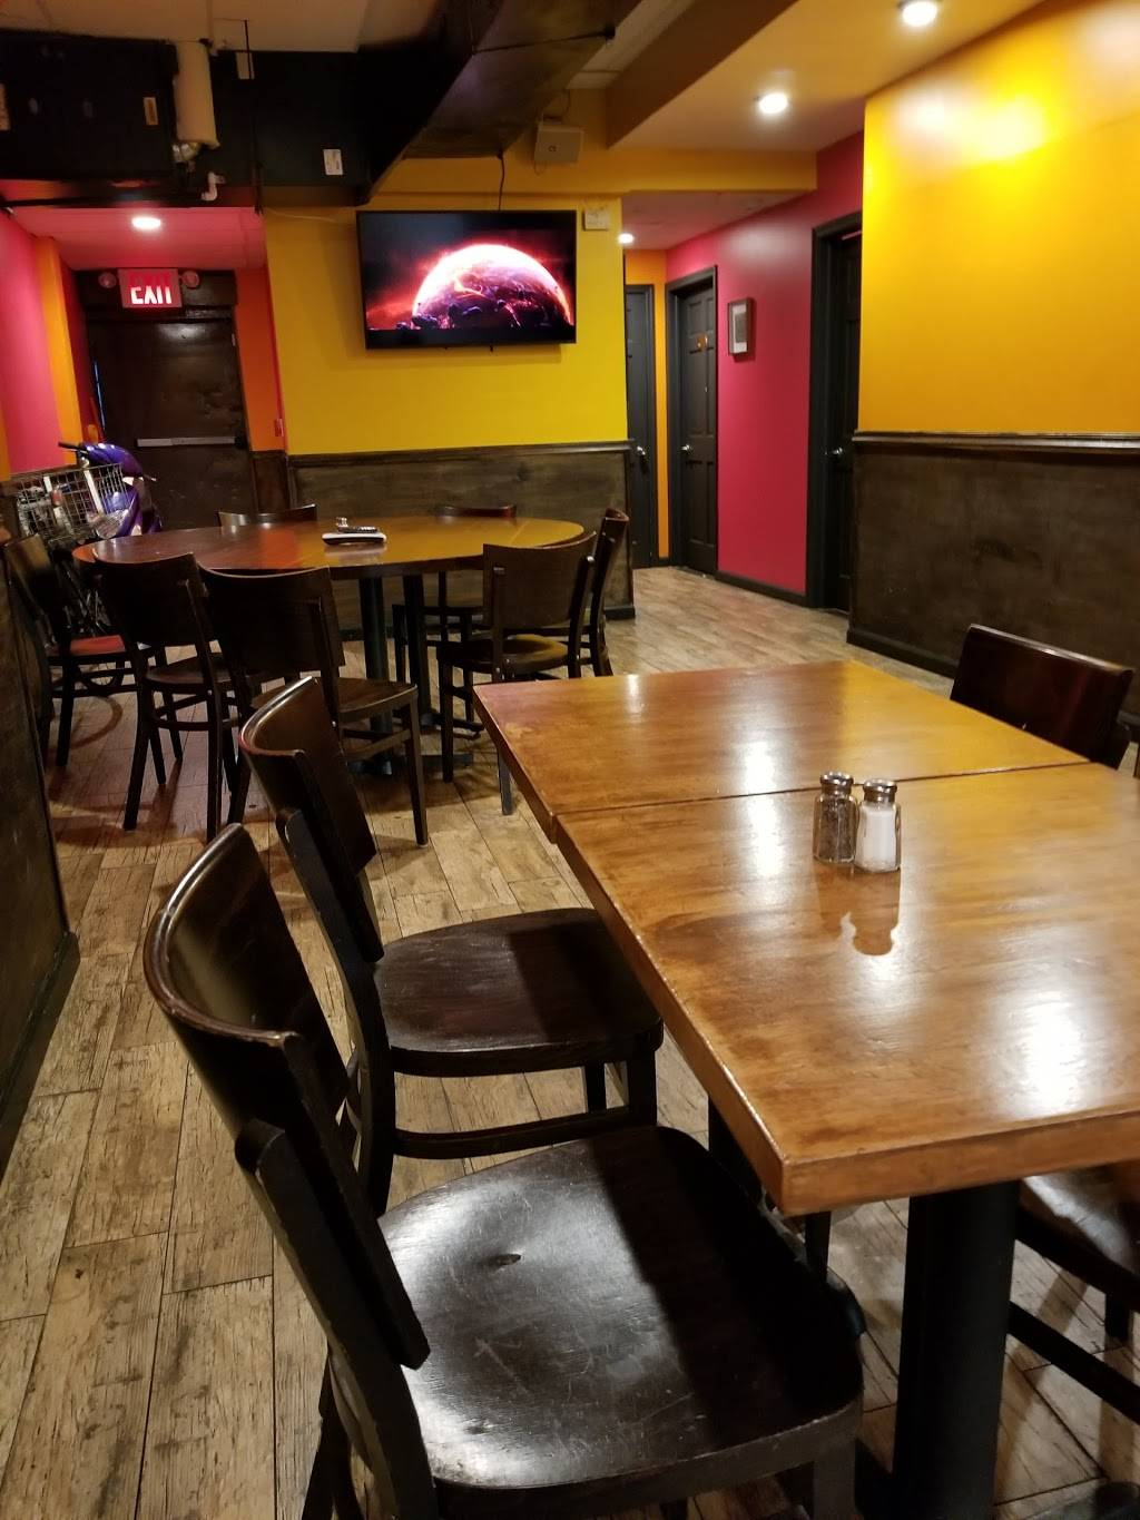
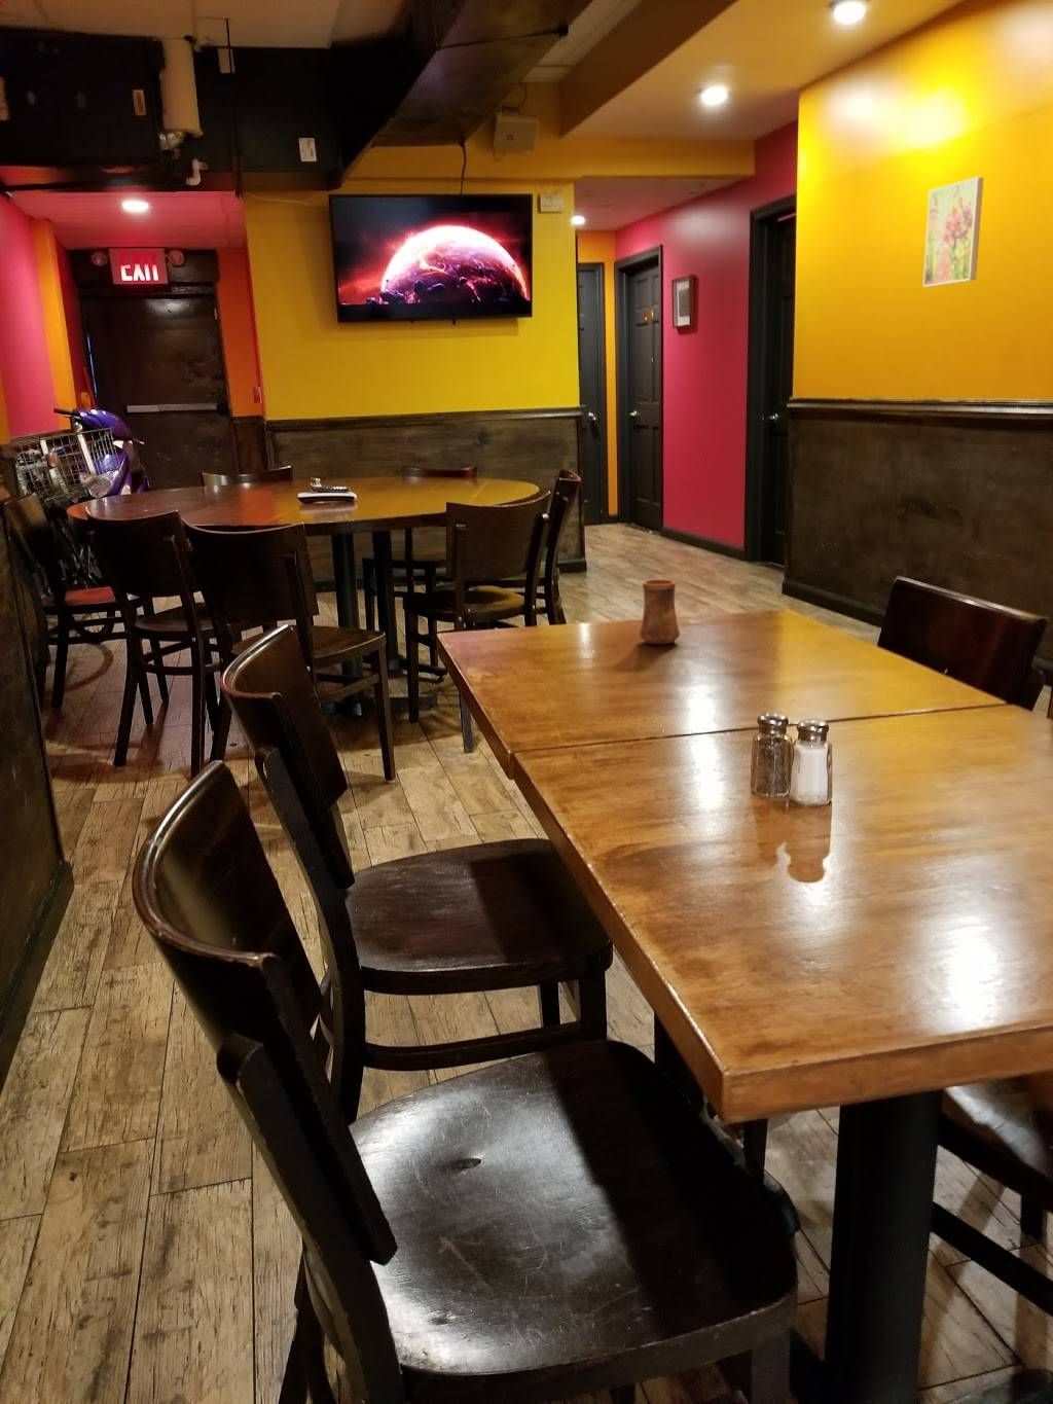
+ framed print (951, 233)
+ cup (659, 611)
